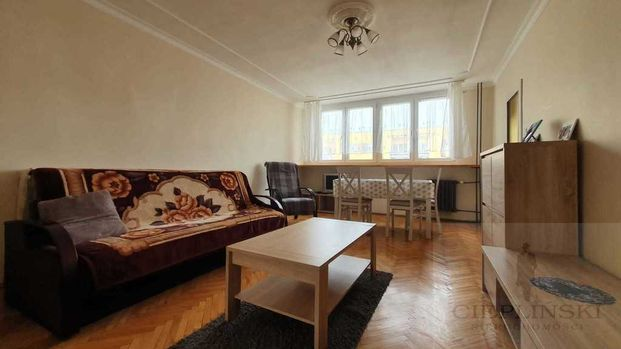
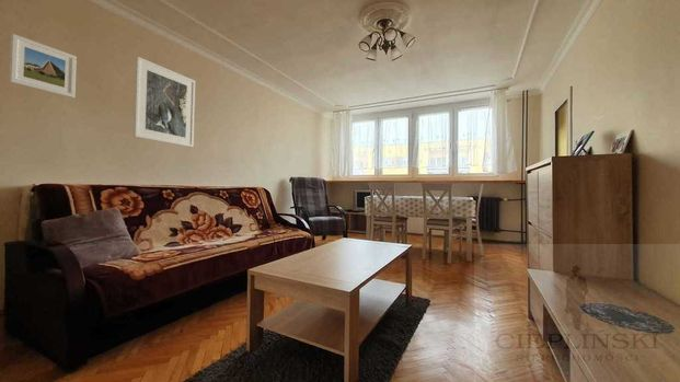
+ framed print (166, 105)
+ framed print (45, 68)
